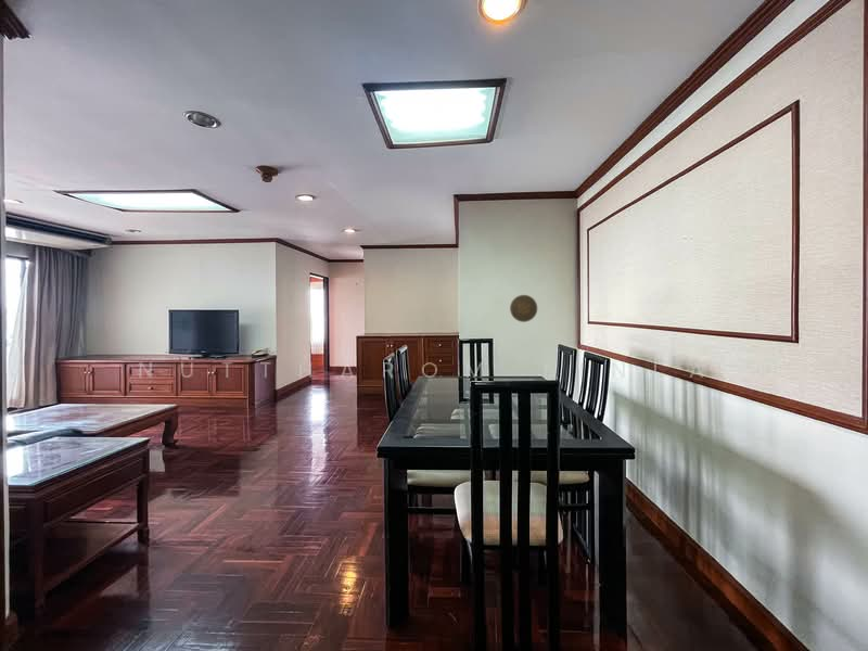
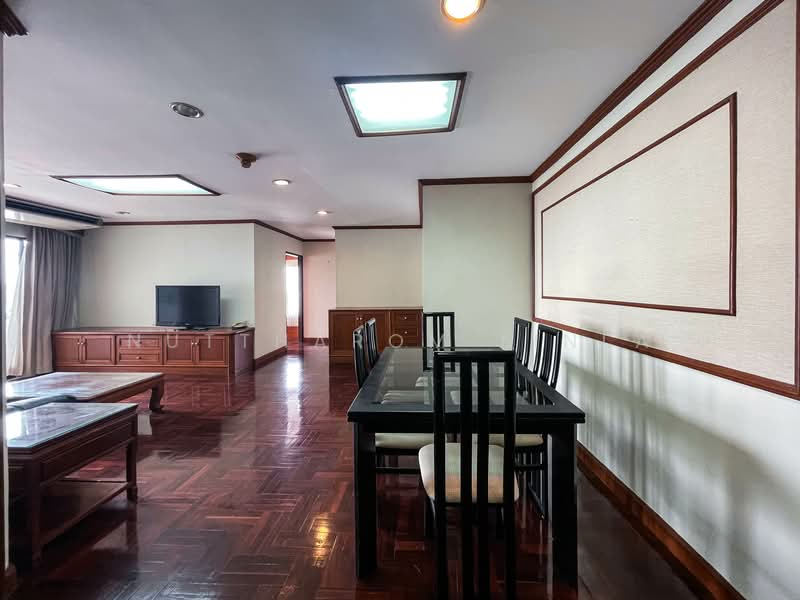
- decorative plate (523, 308)
